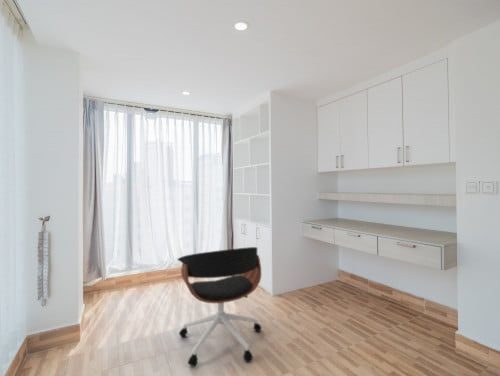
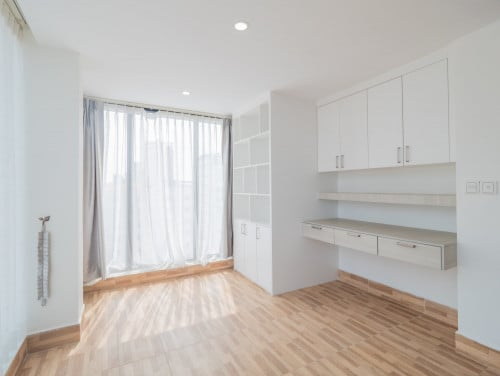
- office chair (222, 291)
